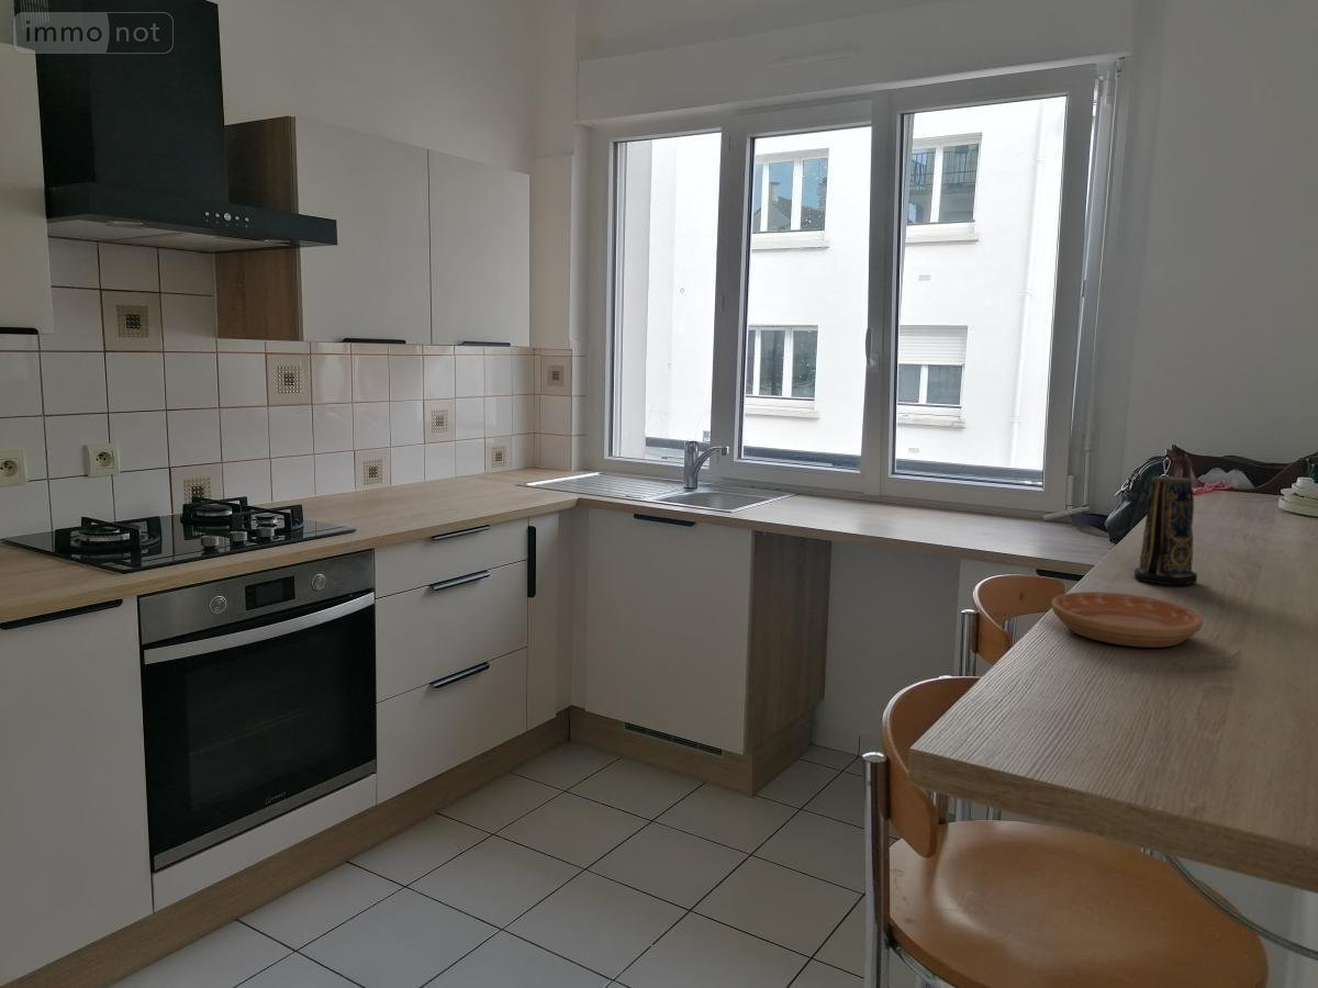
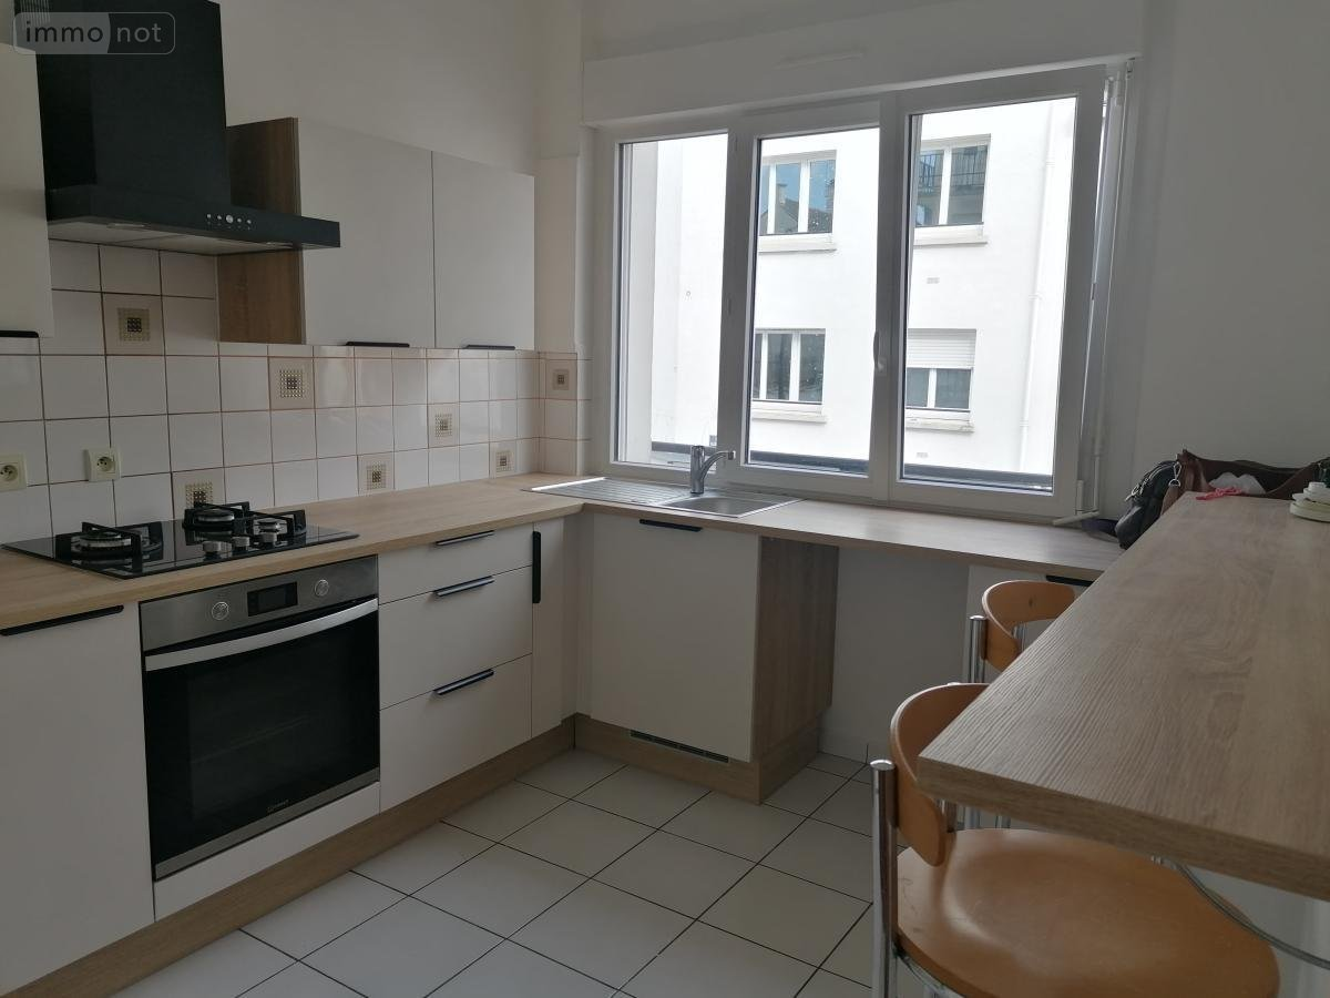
- saucer (1124, 619)
- candle (1170, 528)
